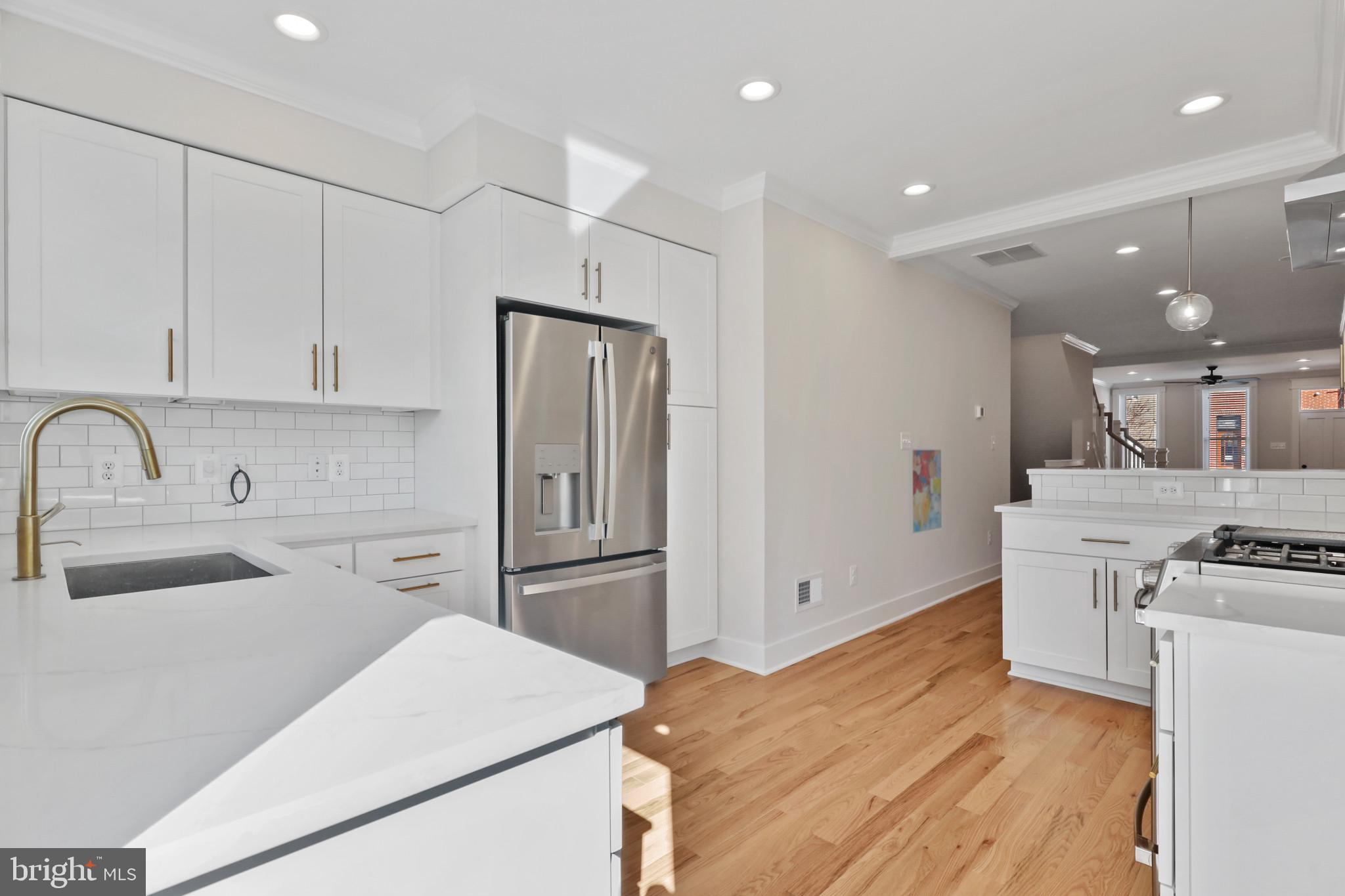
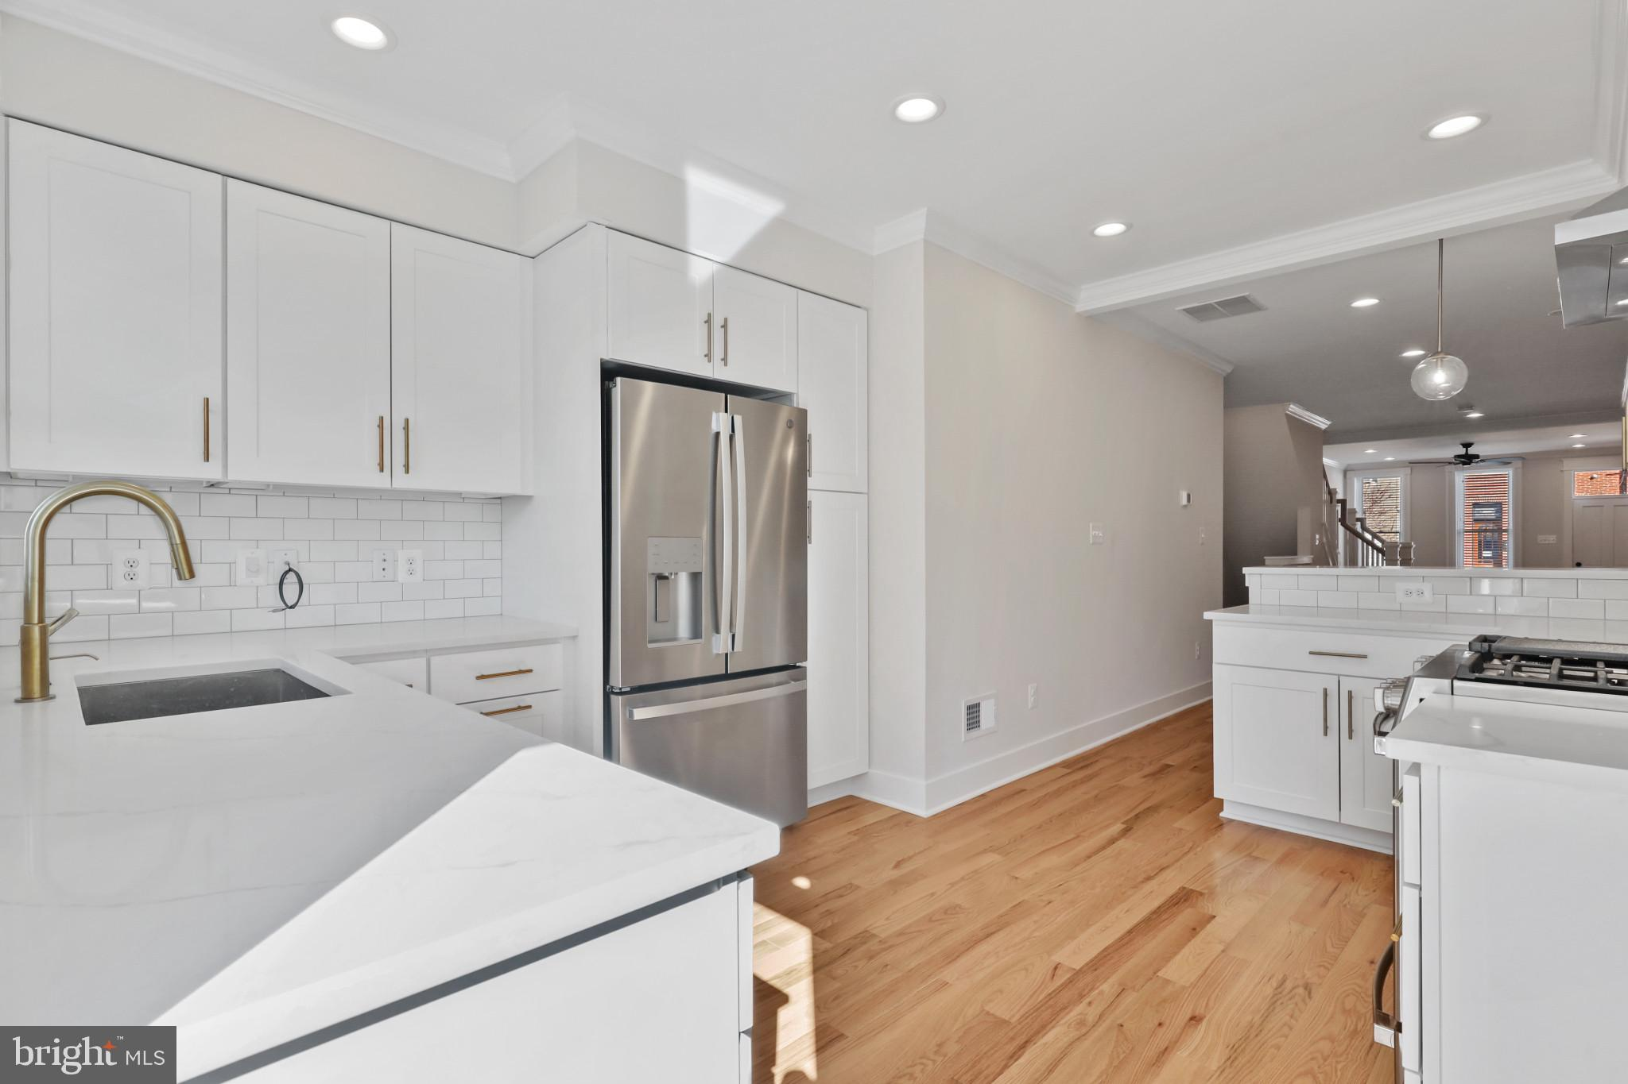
- wall art (925, 490)
